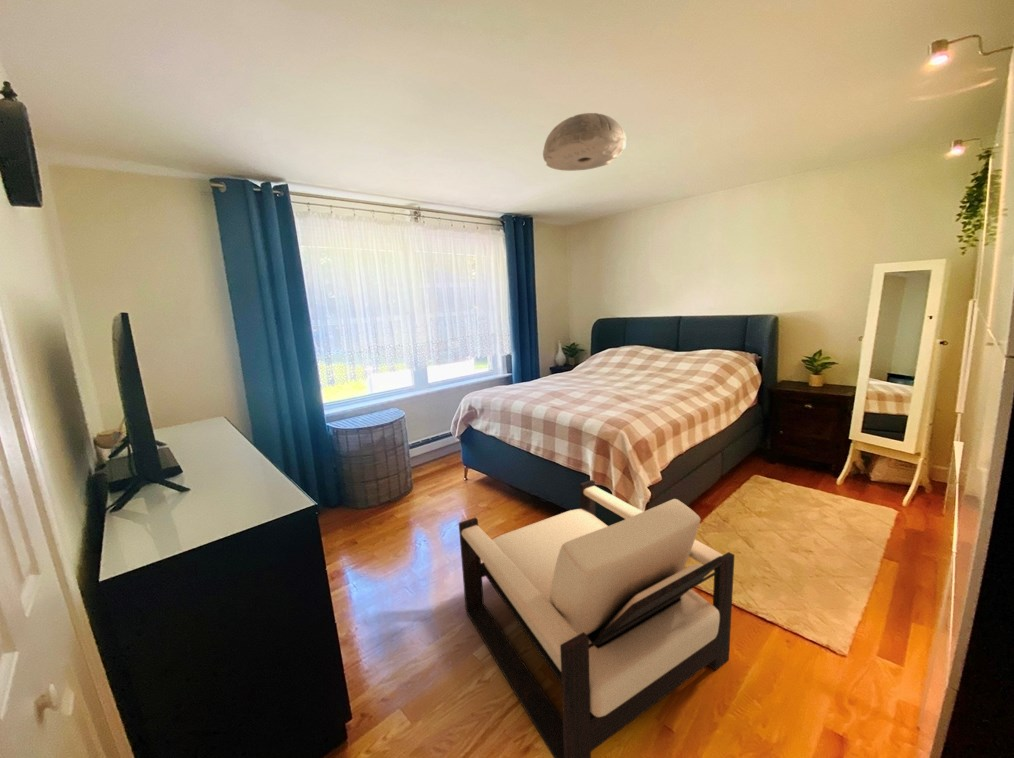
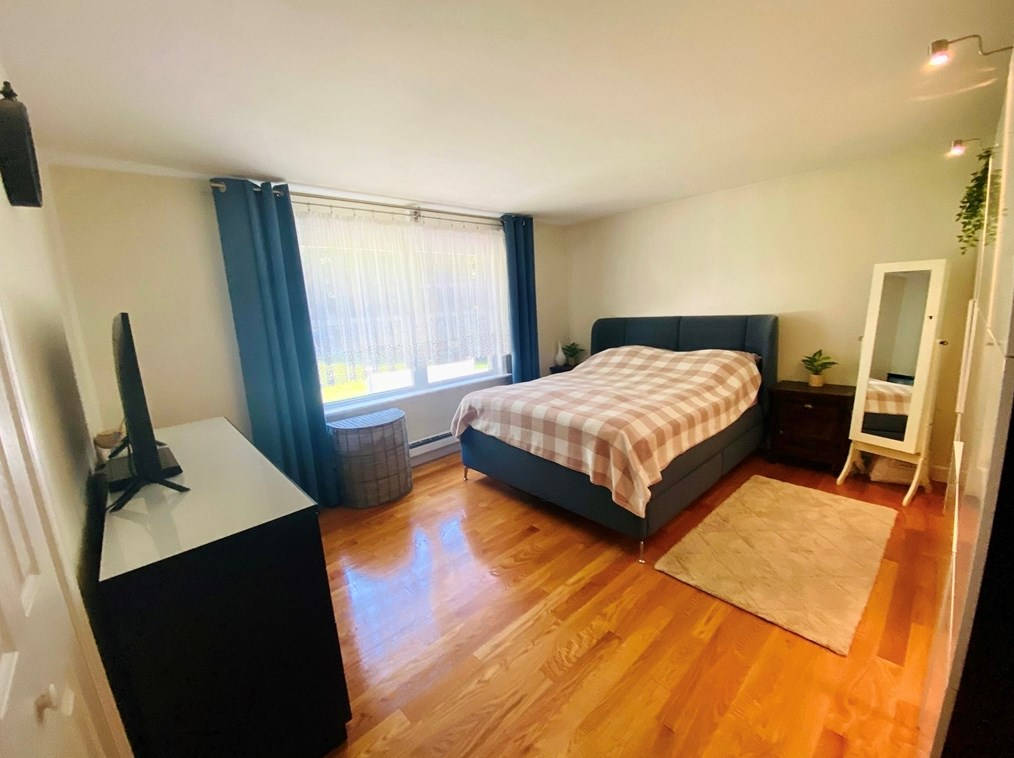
- ceiling light (583, 141)
- armchair (589, 570)
